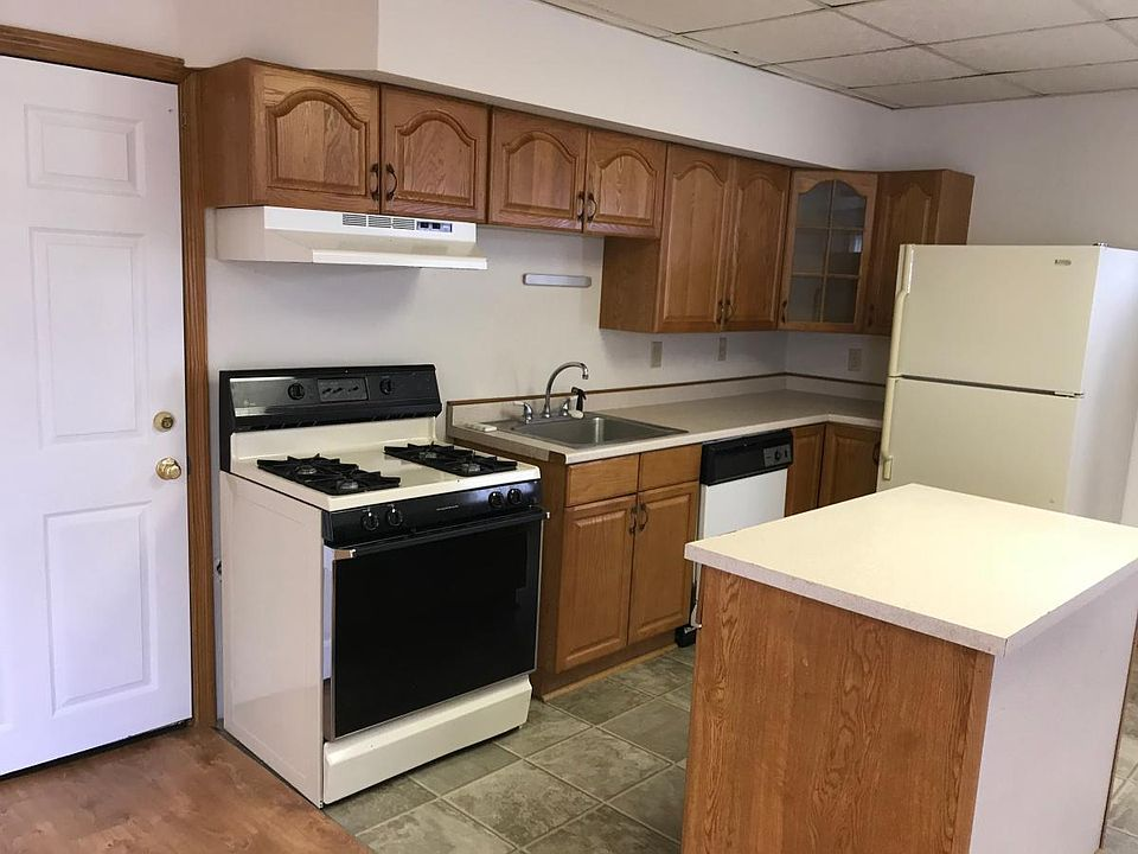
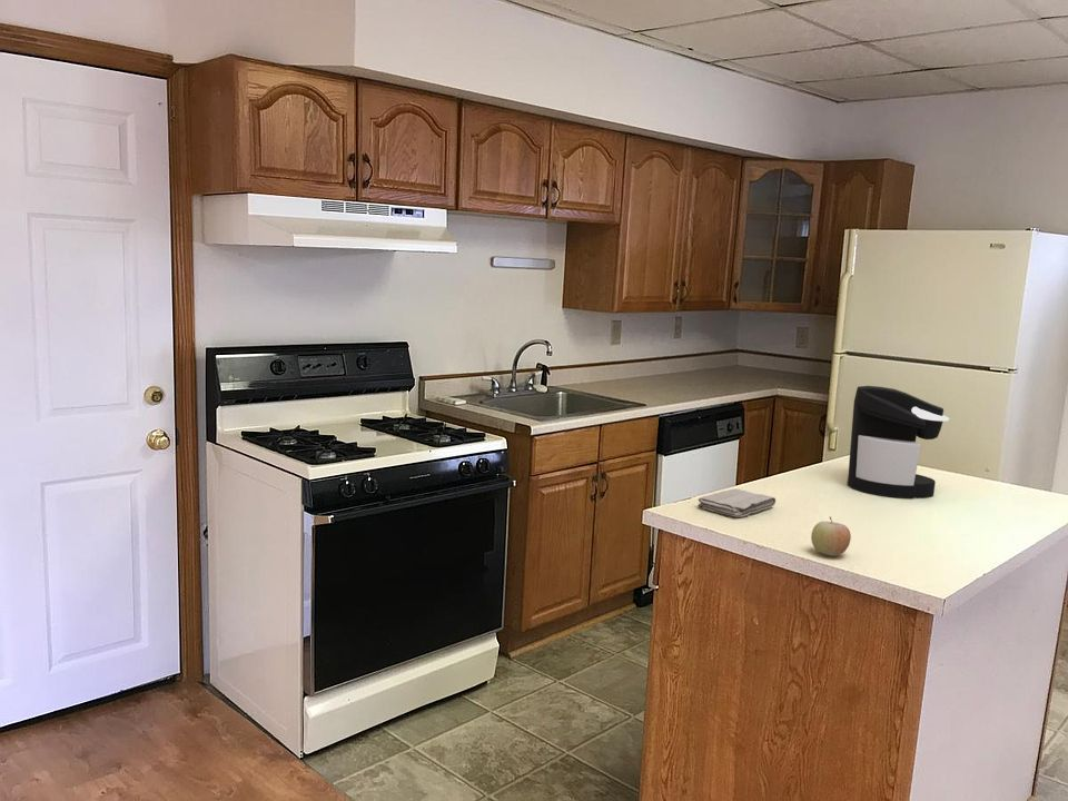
+ coffee maker (897, 439)
+ washcloth (736, 501)
+ fruit (831, 535)
